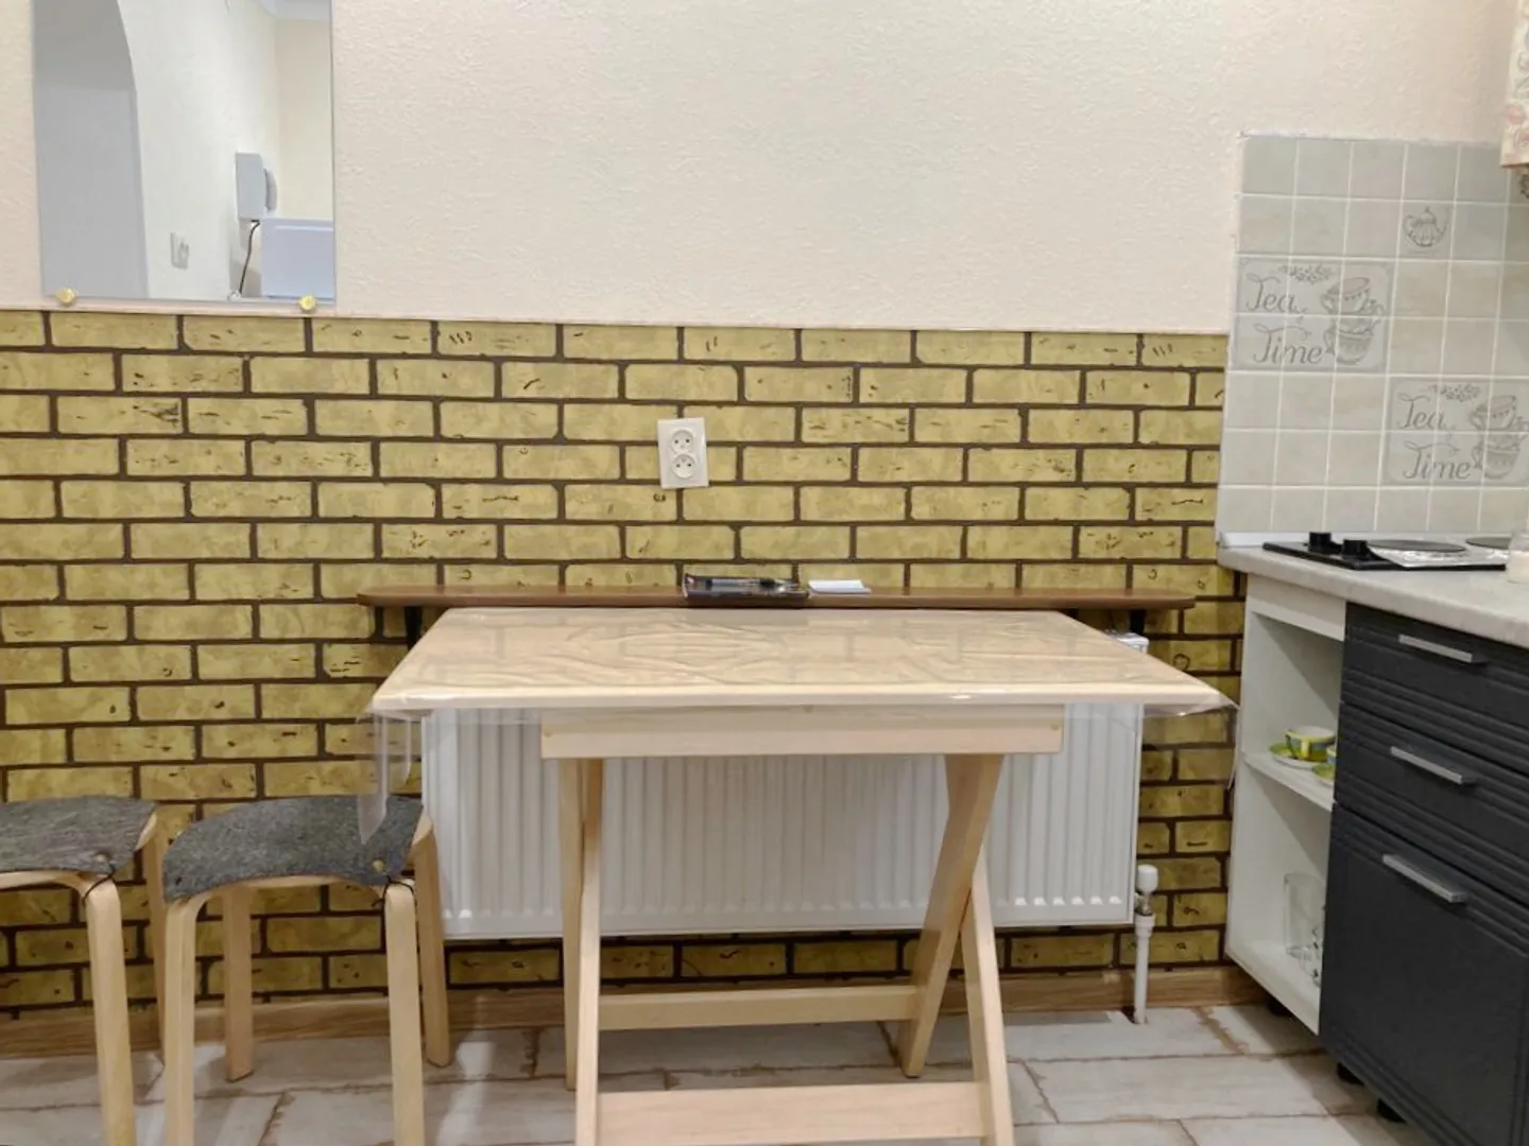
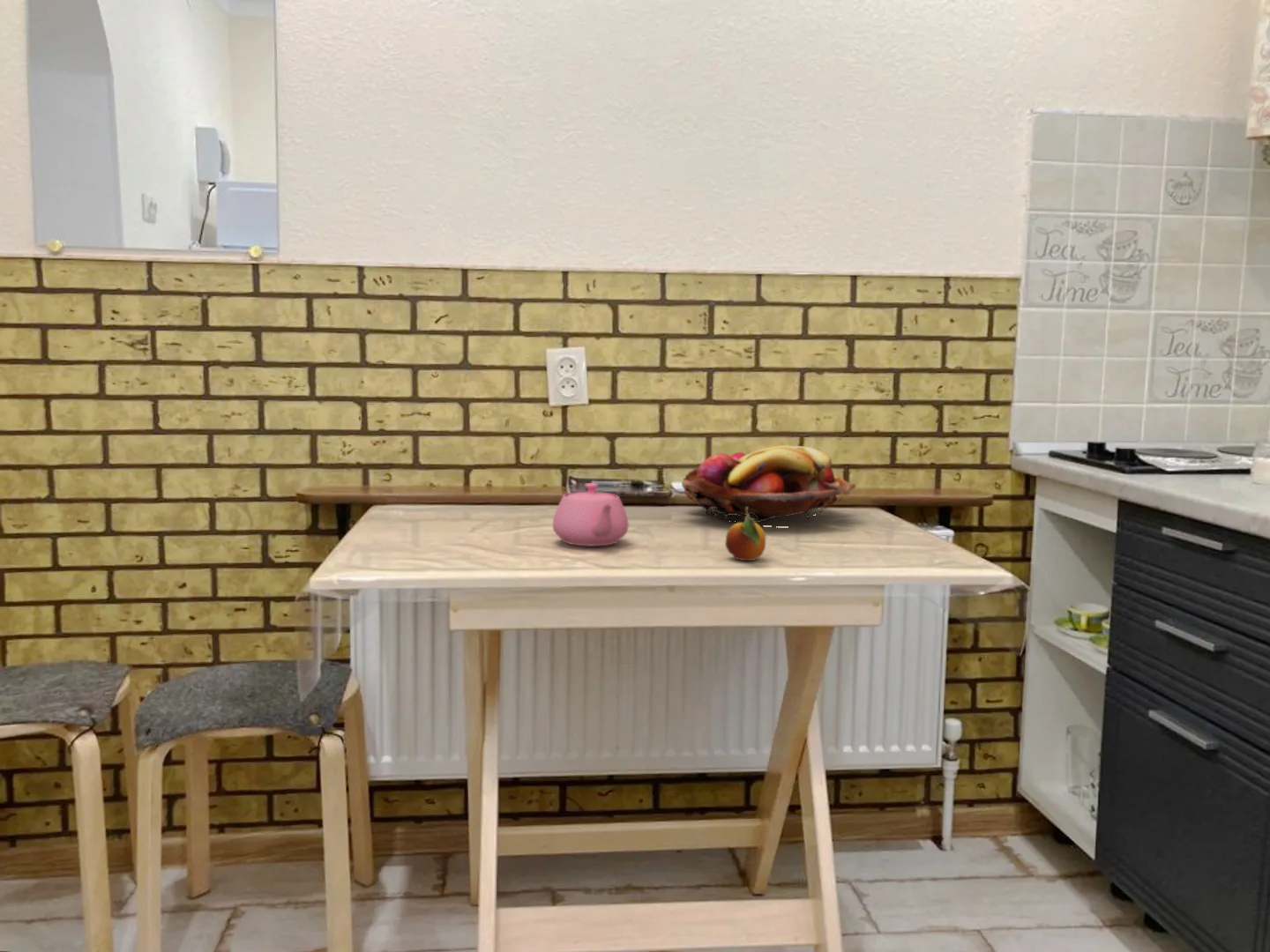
+ fruit basket (766, 480)
+ teapot (592, 513)
+ fruit (748, 535)
